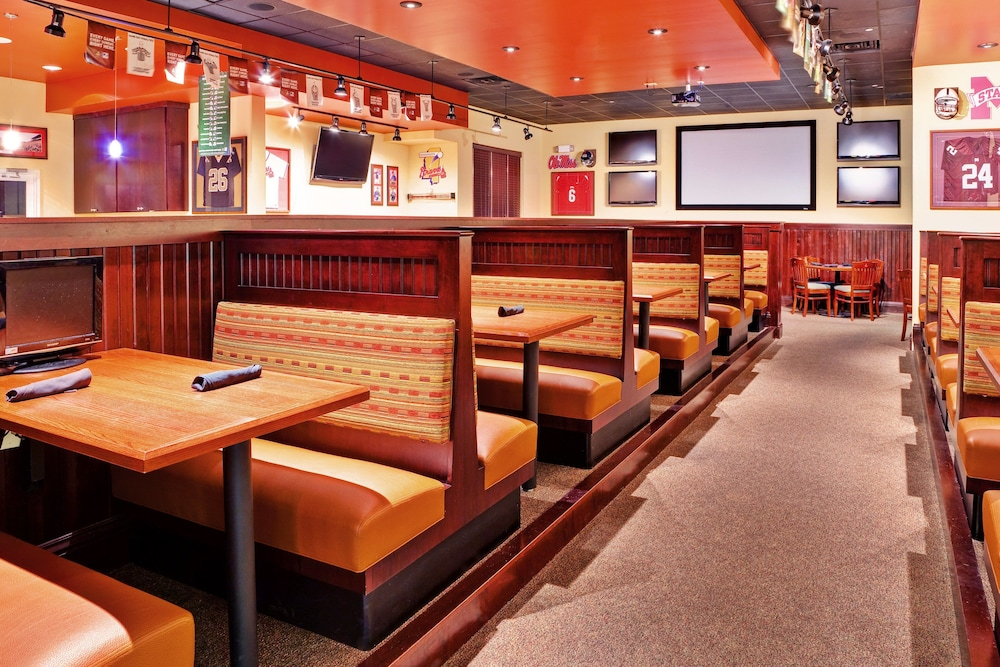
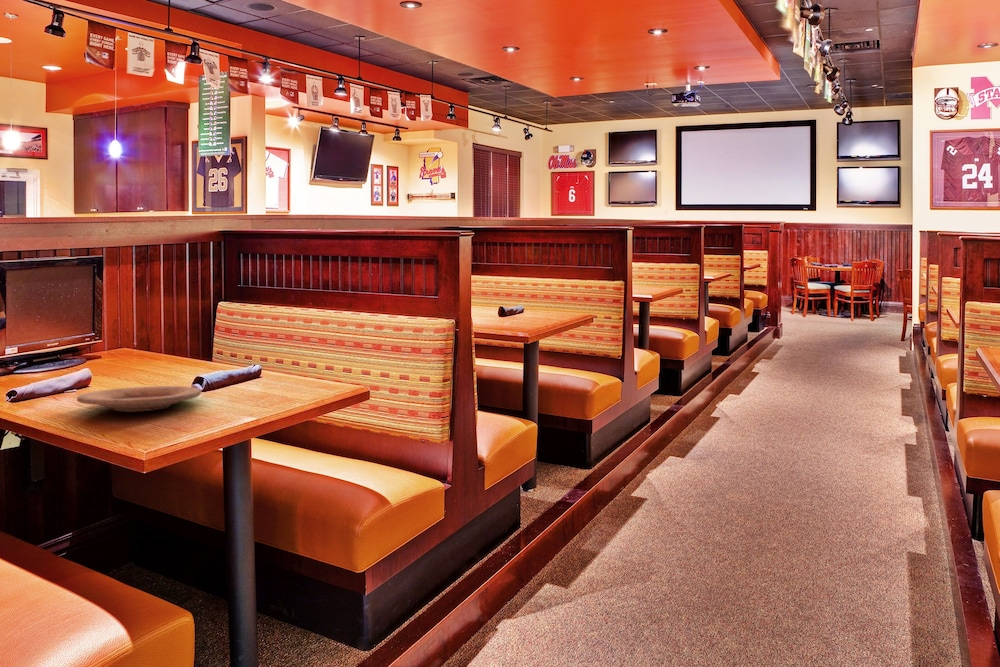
+ plate (141, 399)
